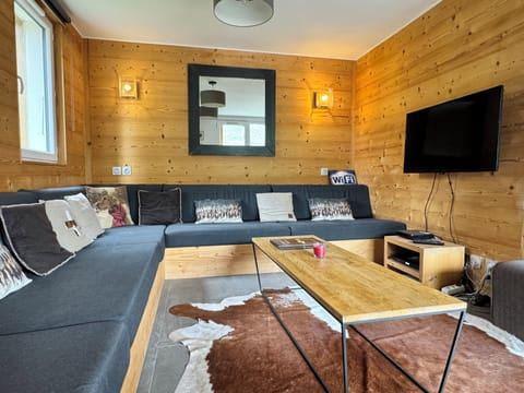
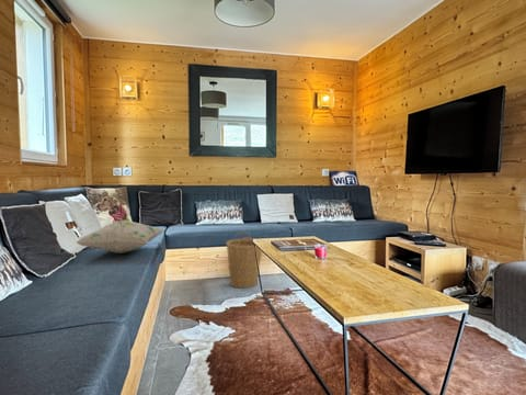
+ basket (243, 259)
+ decorative pillow (123, 236)
